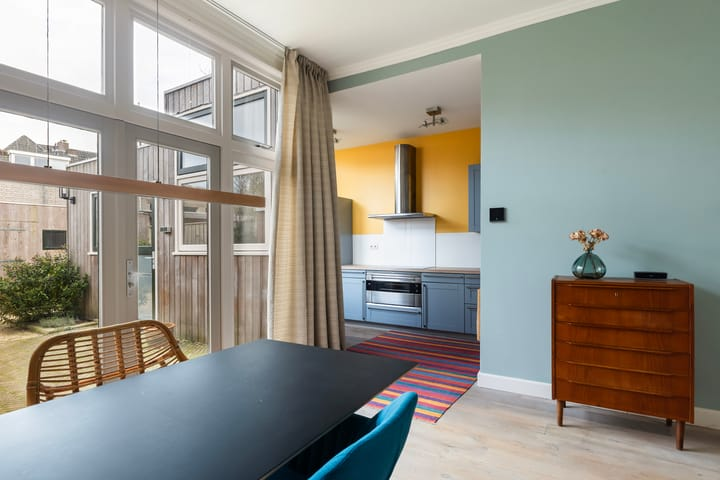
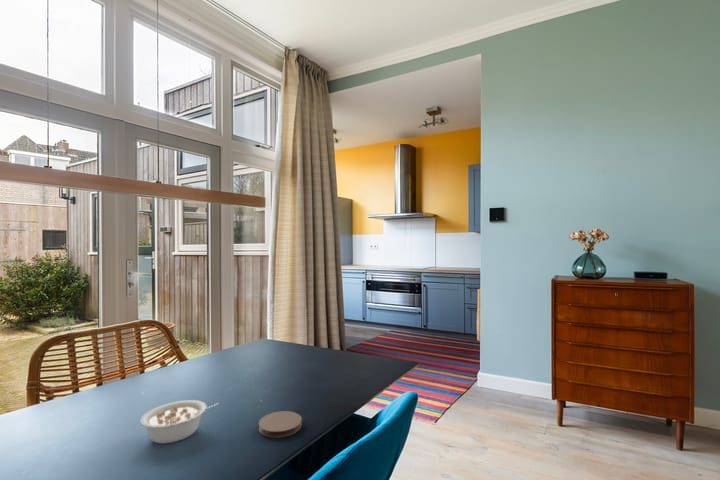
+ coaster (280, 423)
+ legume (177, 419)
